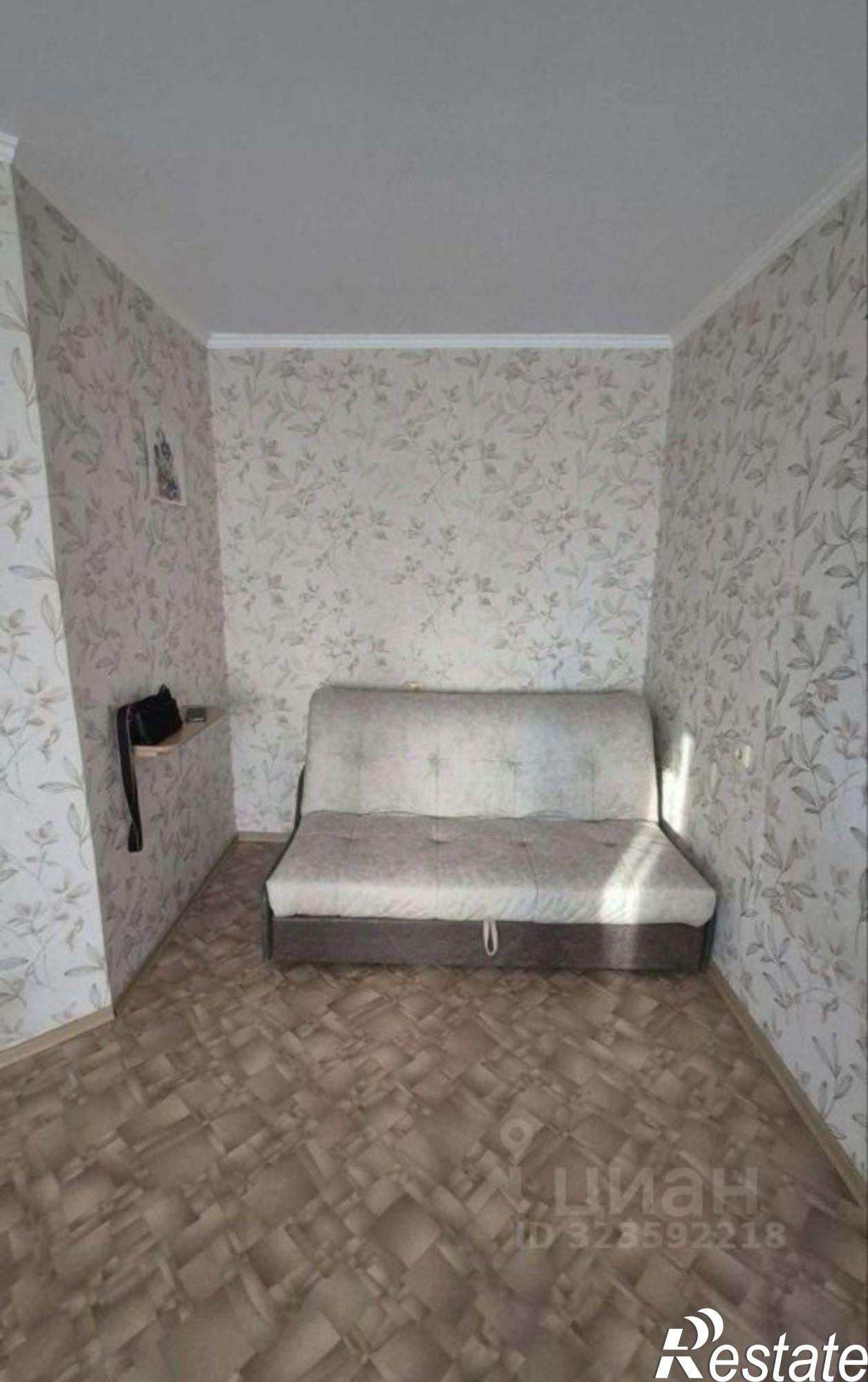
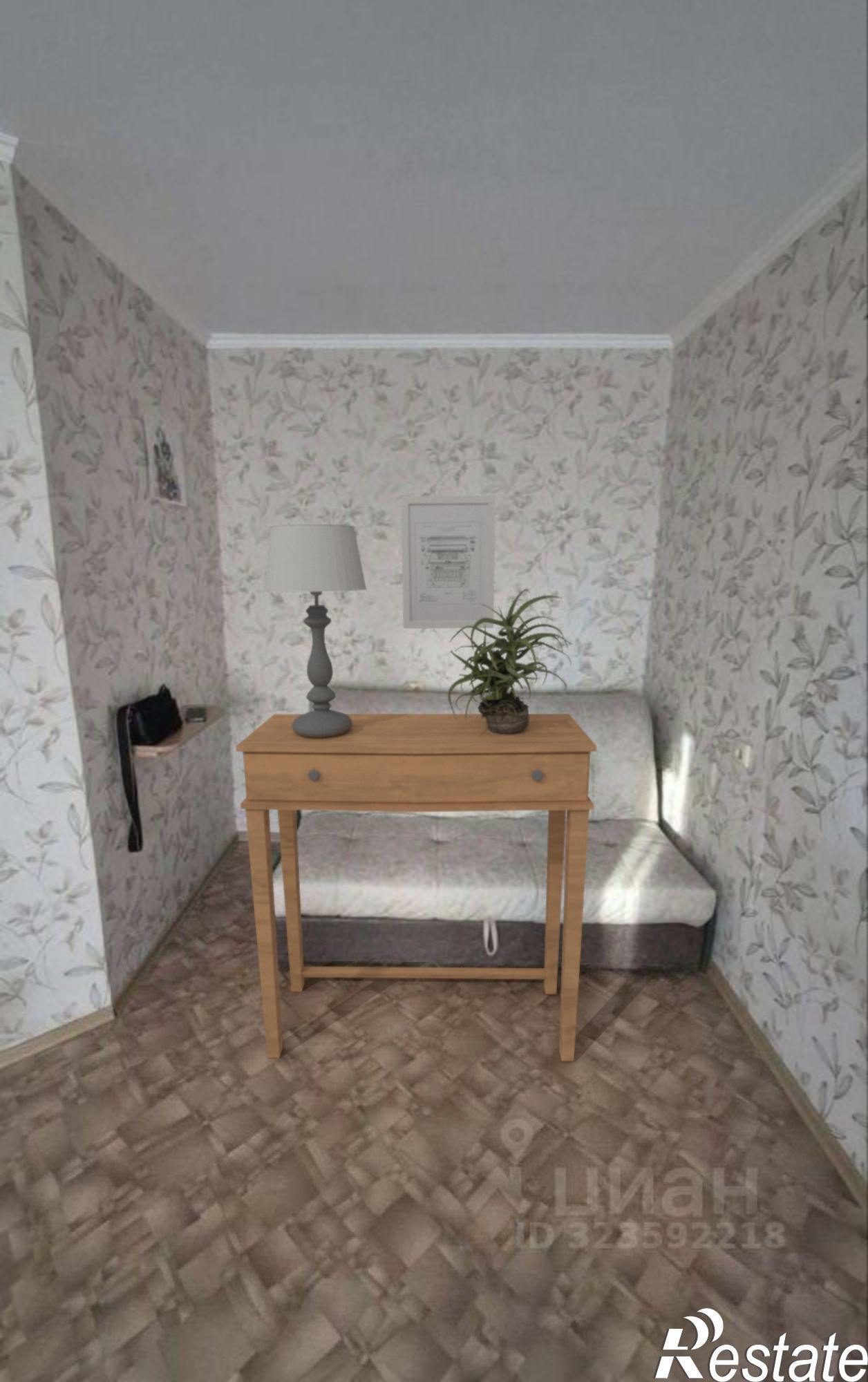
+ table lamp (318, 632)
+ side table (419, 811)
+ potted plant (511, 662)
+ wall art (448, 563)
